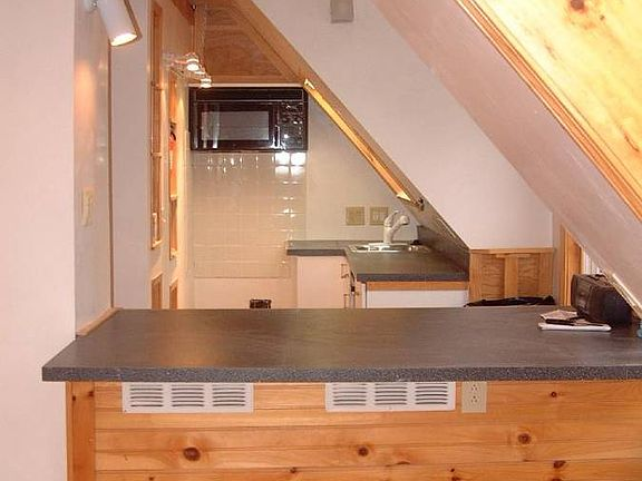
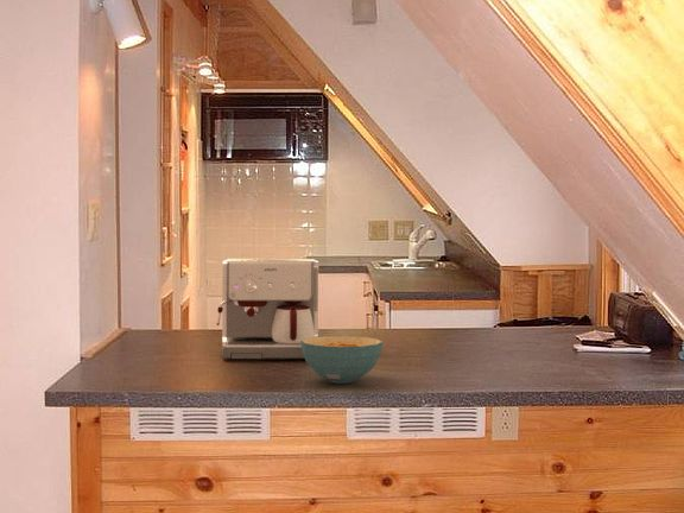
+ coffee maker (270, 306)
+ cereal bowl (341, 361)
